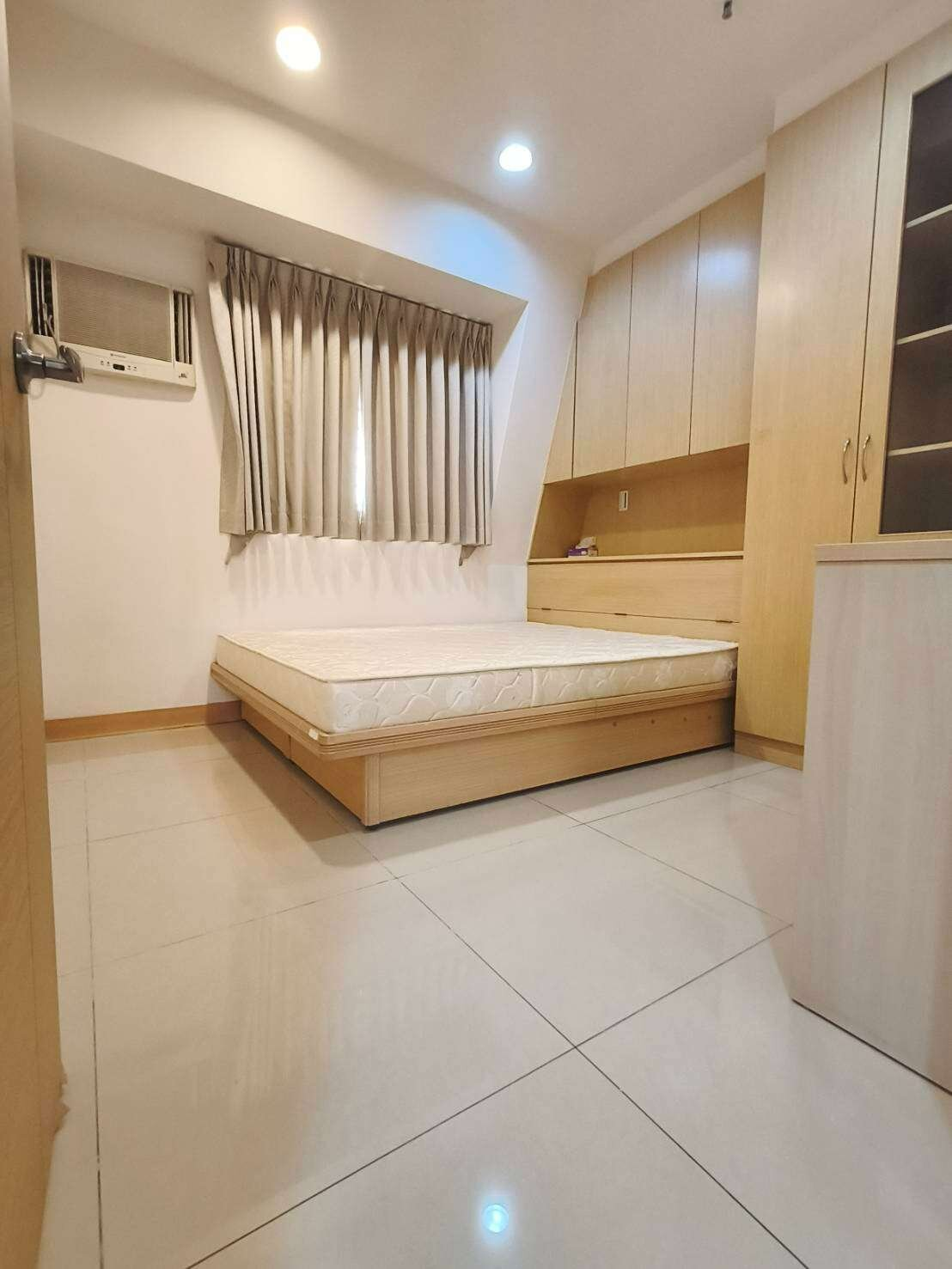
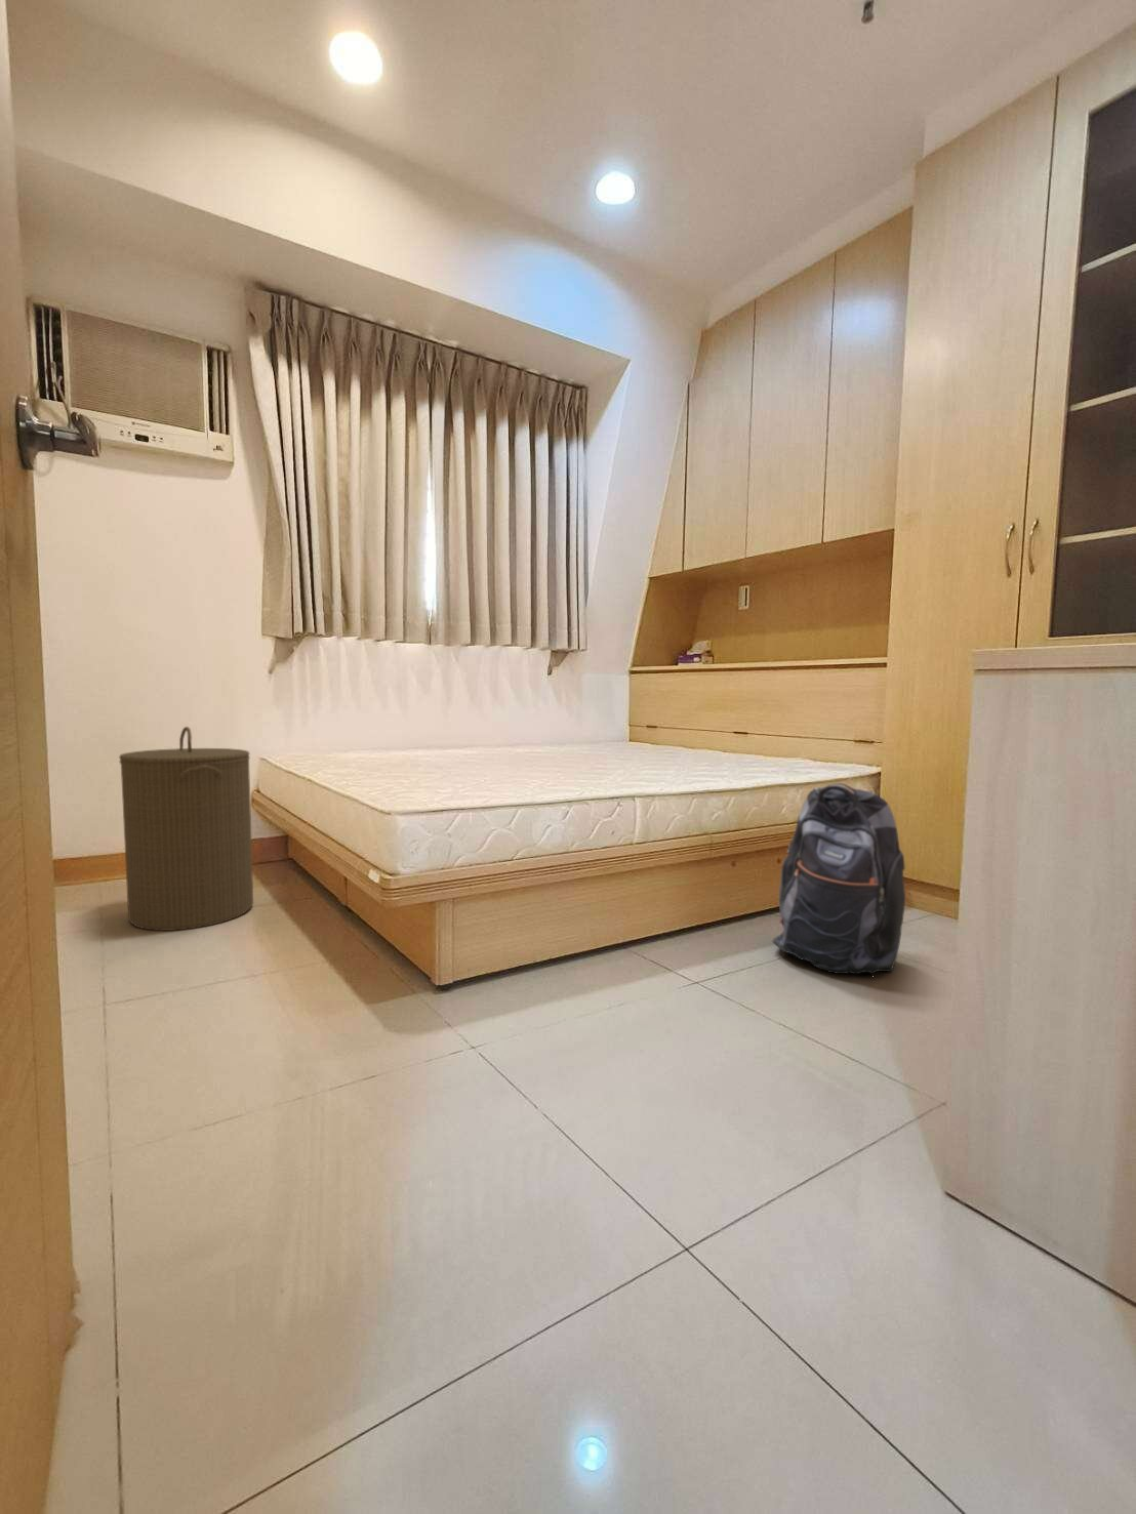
+ laundry hamper (189, 820)
+ backpack (840, 870)
